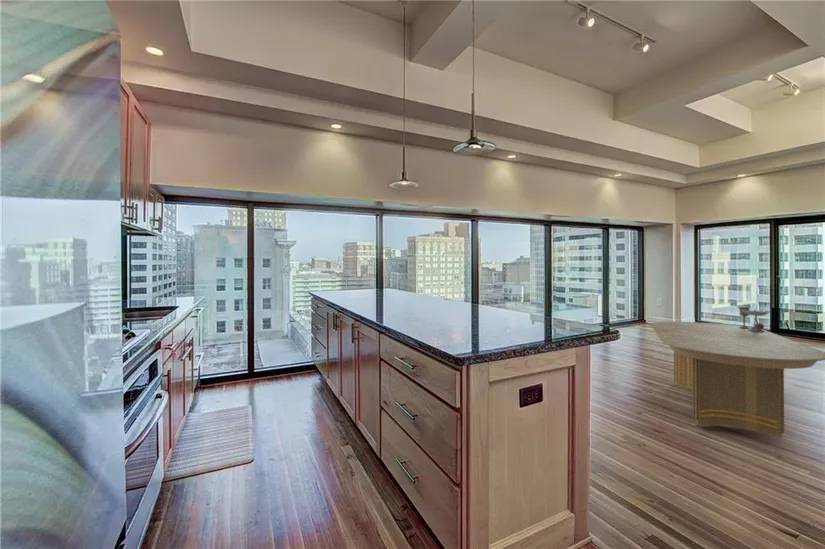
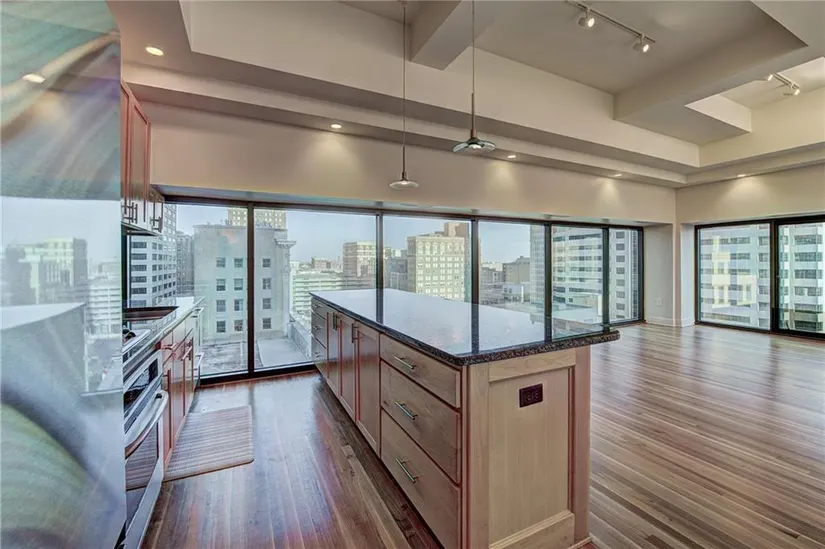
- goblet (754, 319)
- dining table (718, 370)
